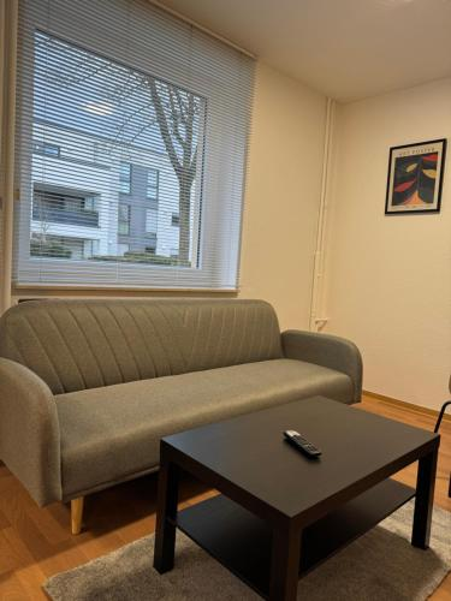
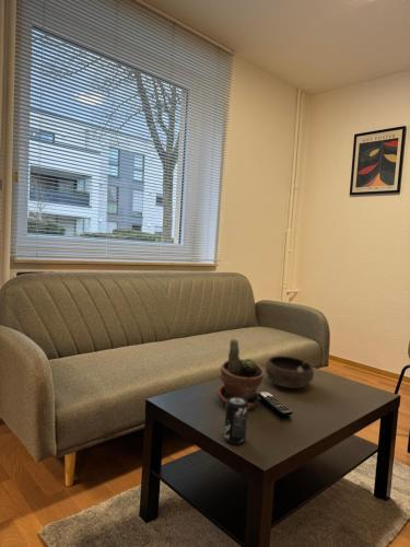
+ bowl (289, 373)
+ beverage can (235, 419)
+ potted plant (241, 370)
